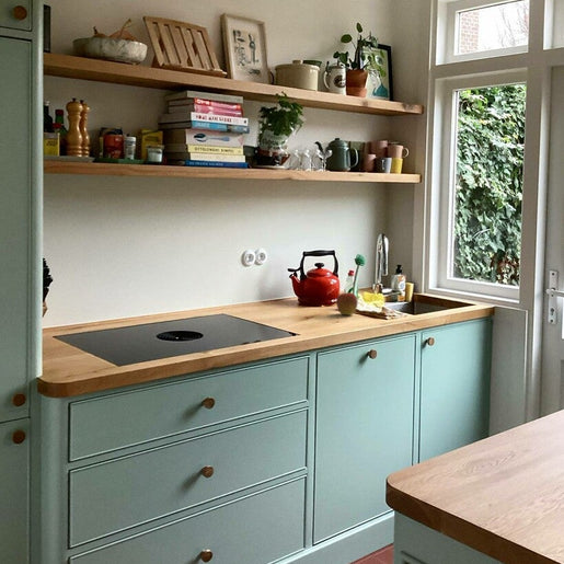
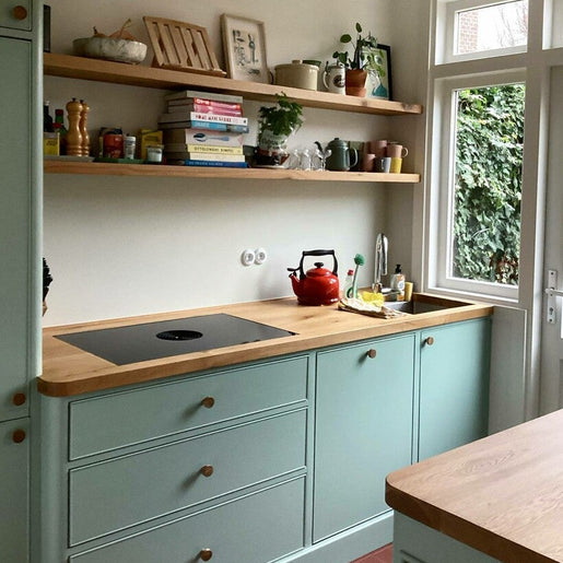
- apple (346, 301)
